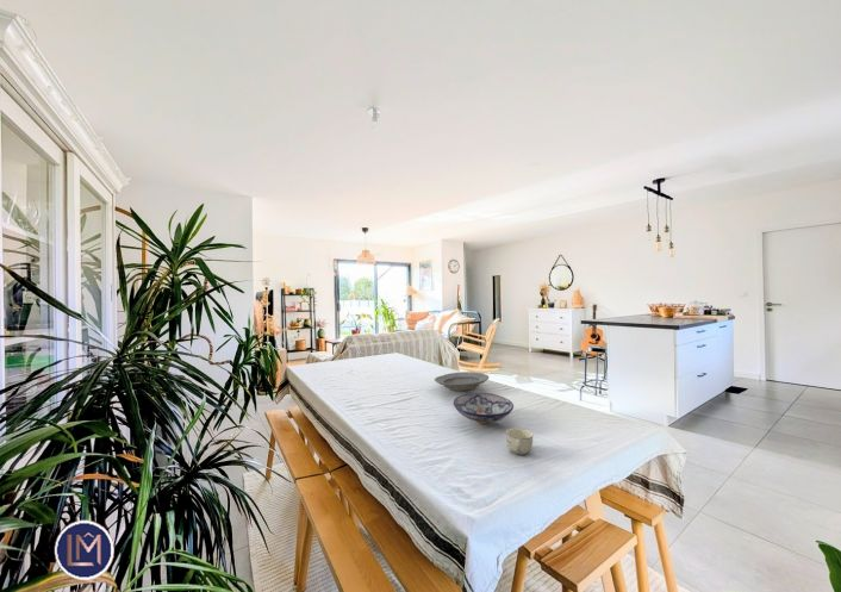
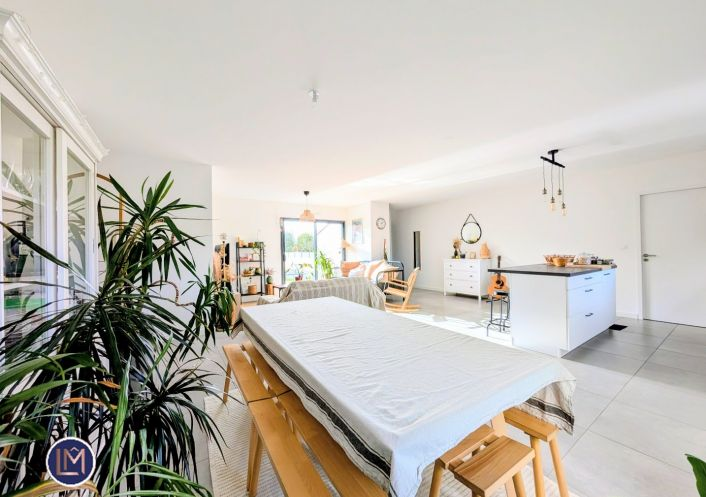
- plate (461, 382)
- cup (518, 443)
- bowl (482, 411)
